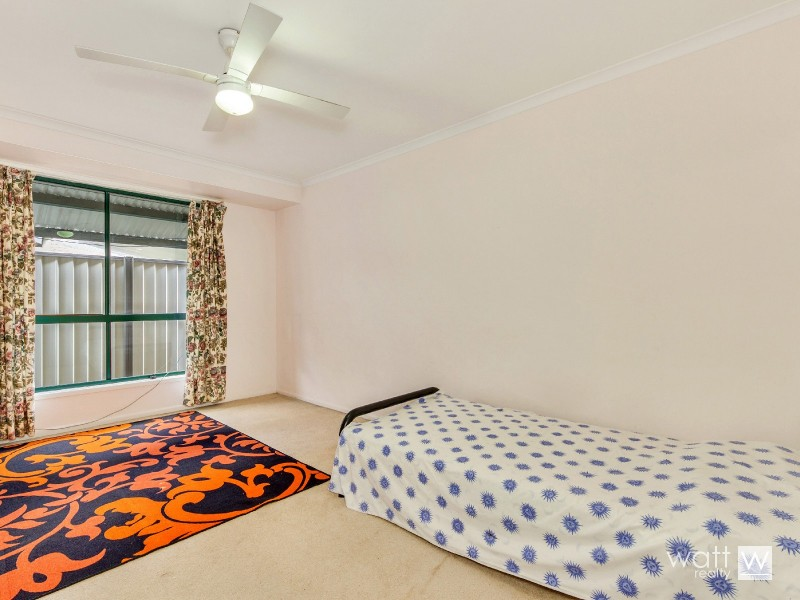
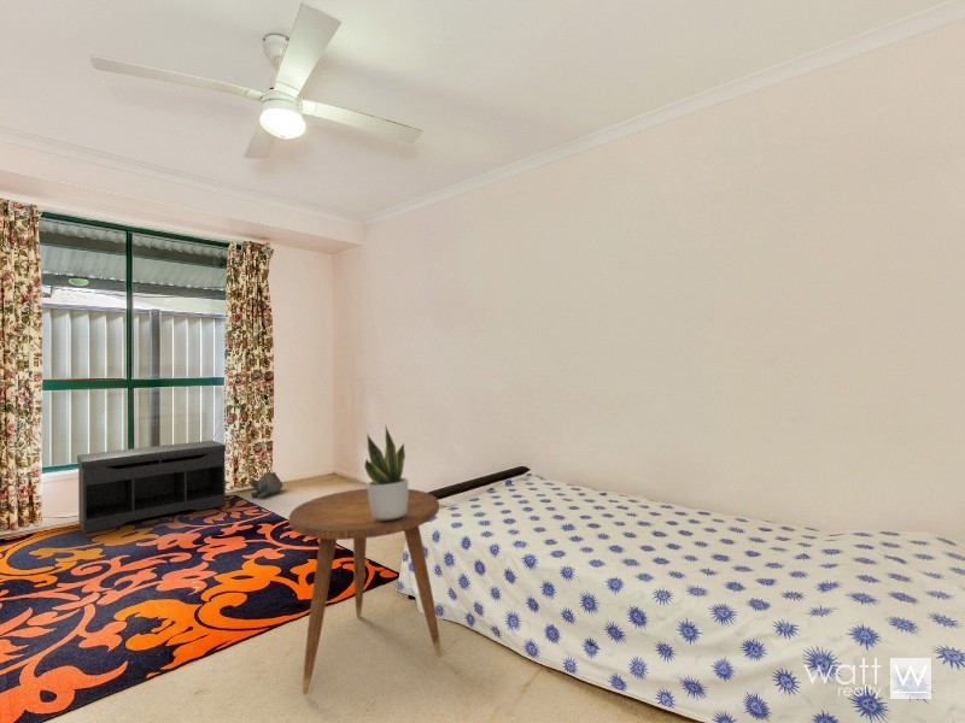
+ bench (154, 481)
+ potted plant (390, 470)
+ plush toy (268, 483)
+ side table (363, 578)
